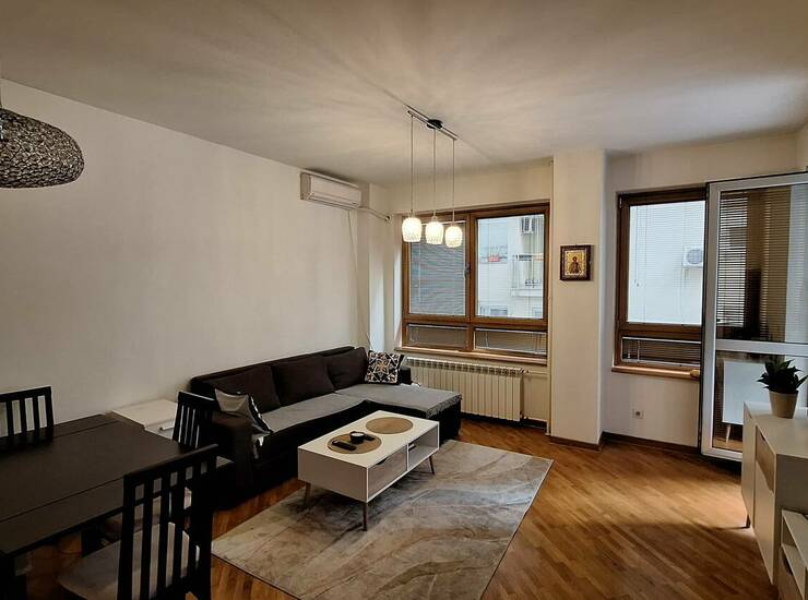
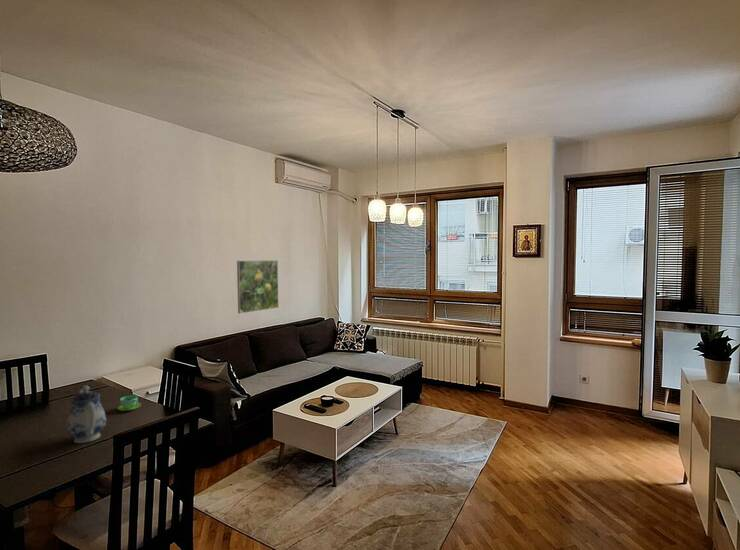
+ cup (129, 403)
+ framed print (258, 285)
+ teapot (86, 412)
